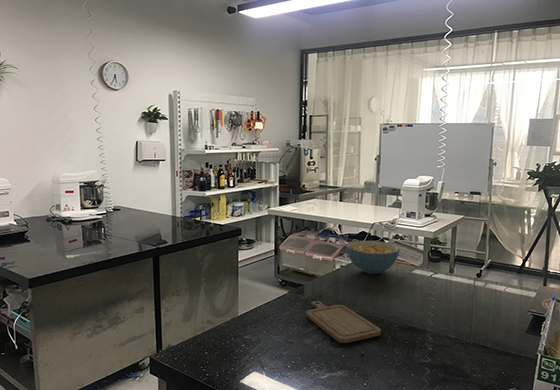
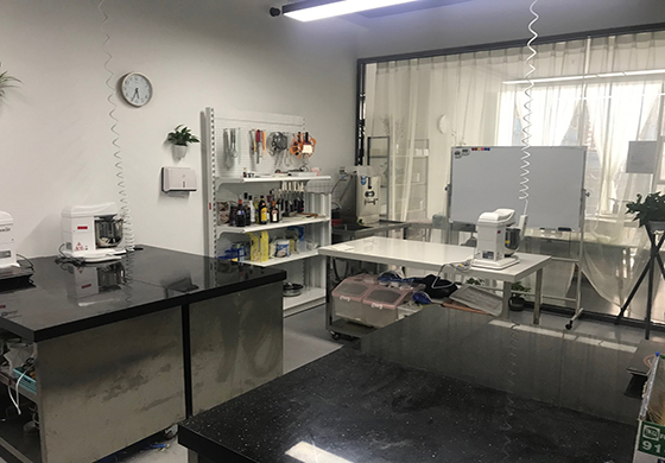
- chopping board (336, 318)
- cereal bowl (372, 259)
